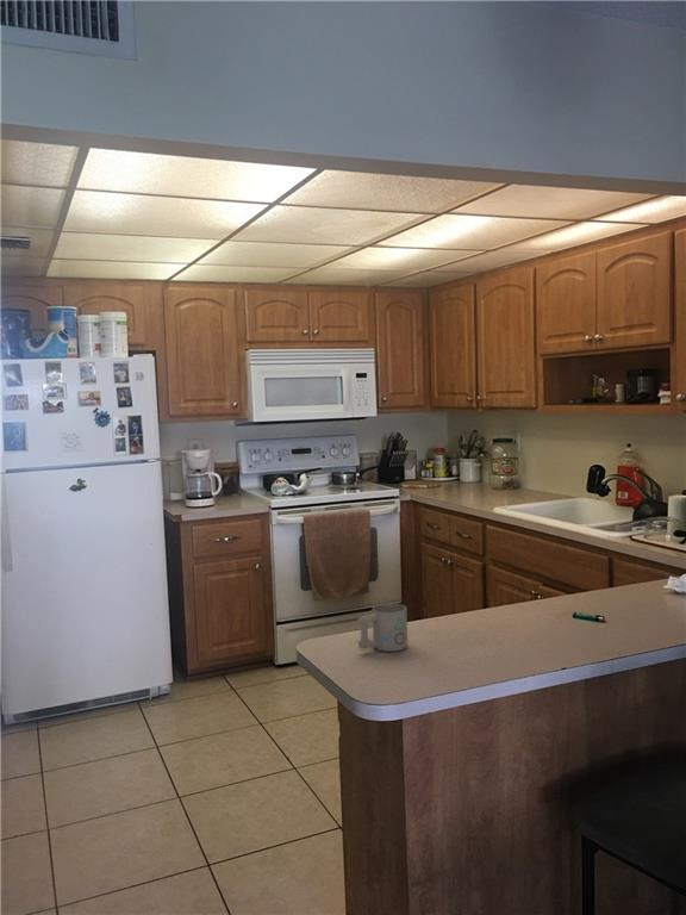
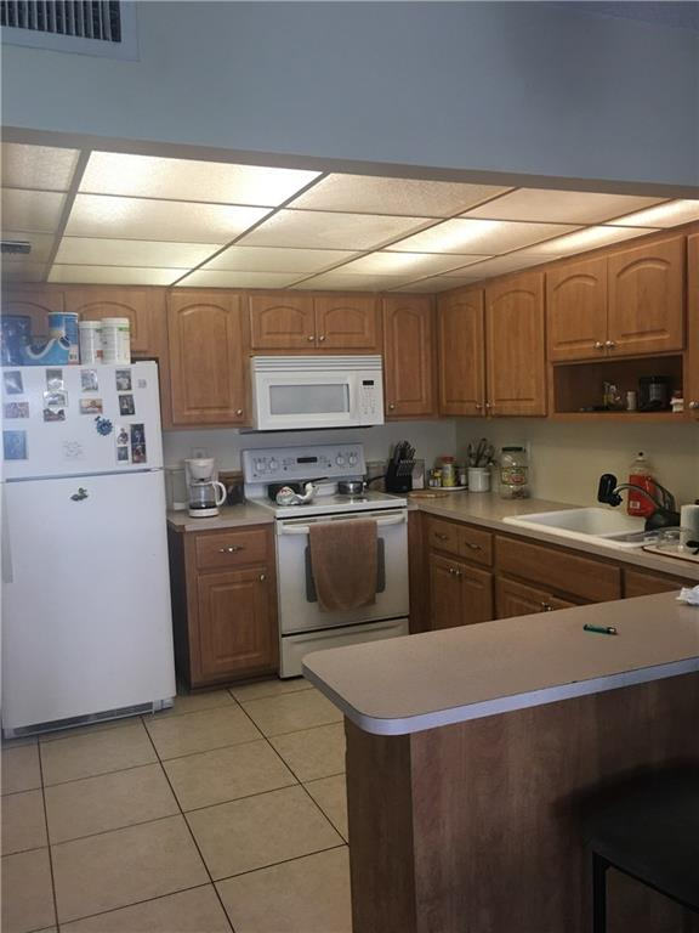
- mug (381, 628)
